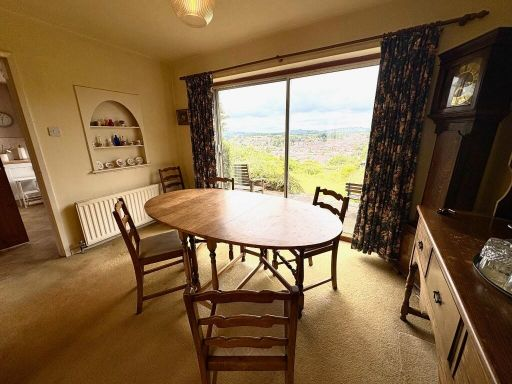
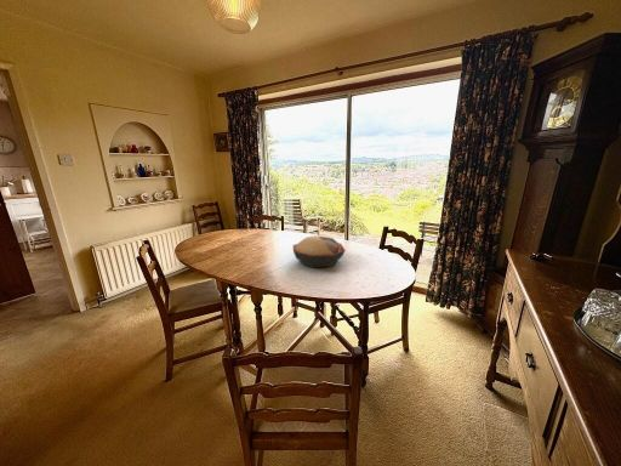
+ decorative bowl (318, 249)
